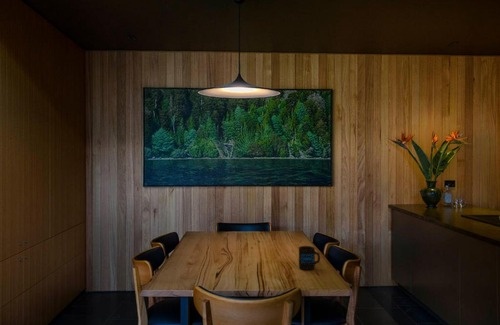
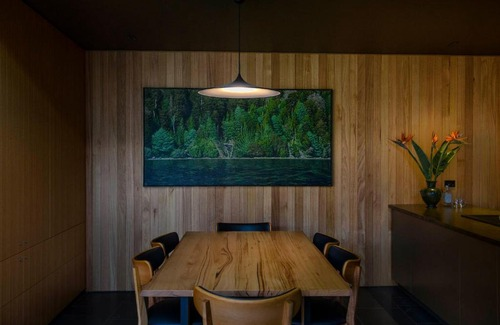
- mug (309, 257)
